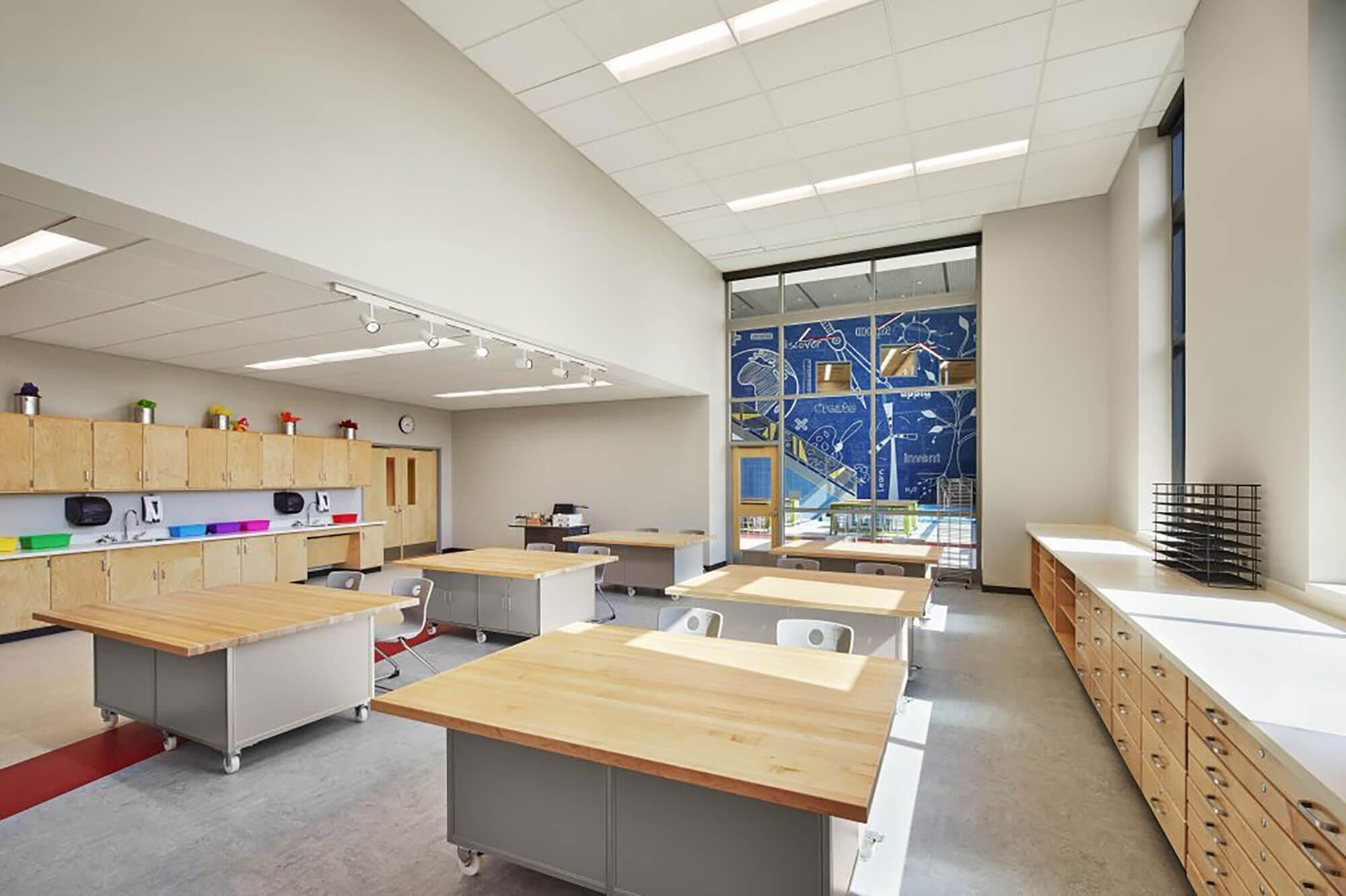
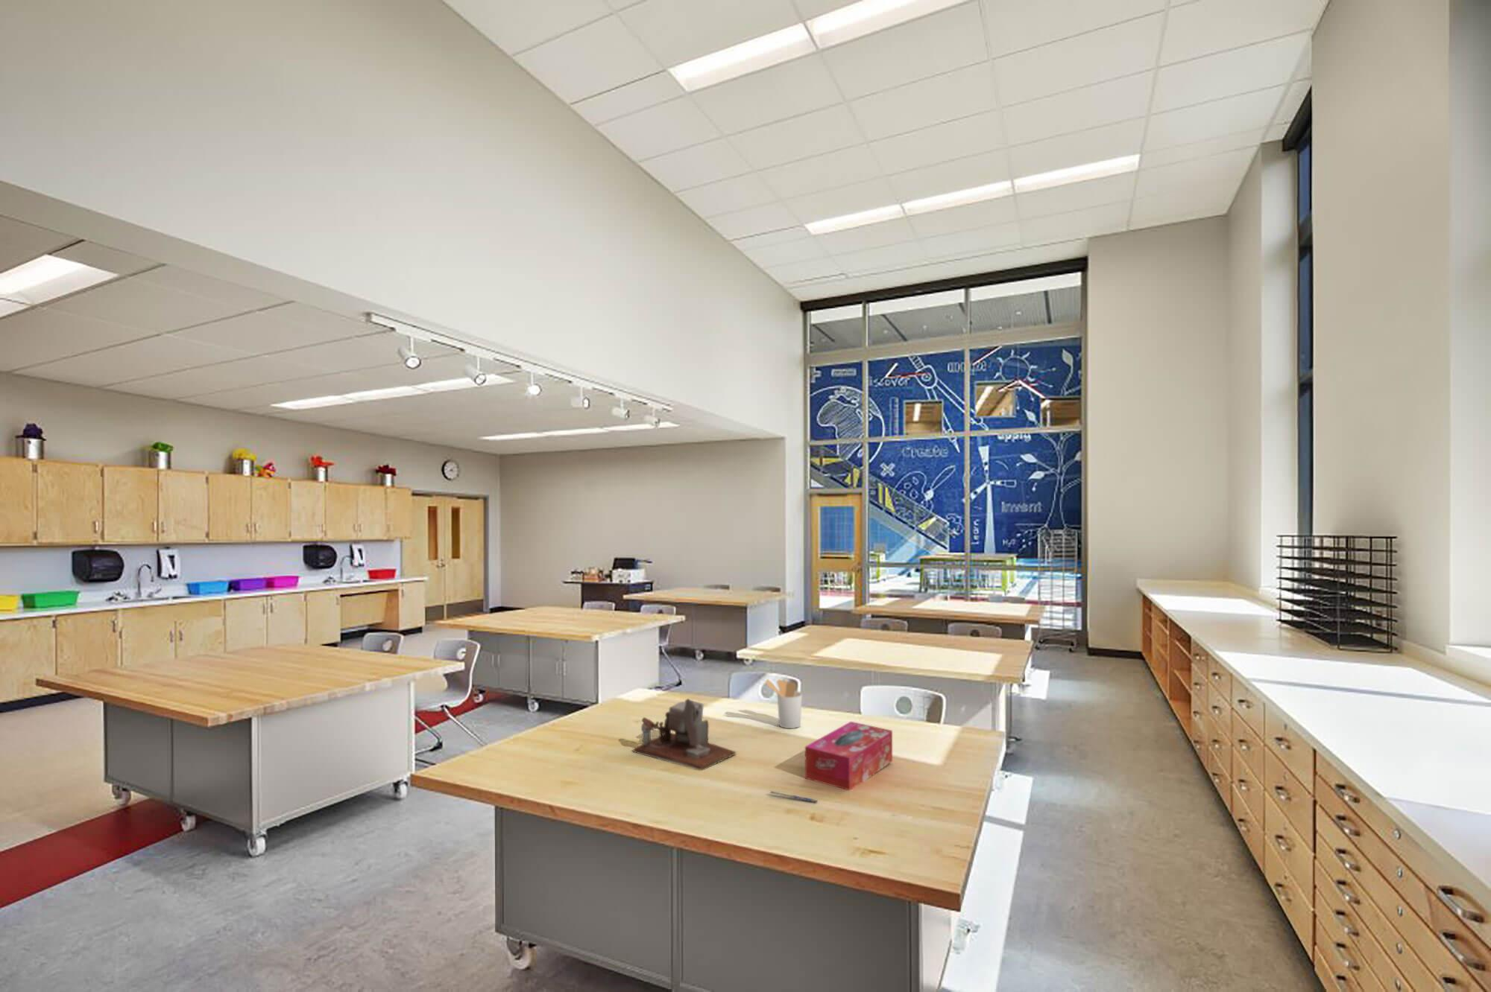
+ tissue box (850, 754)
+ utensil holder (783, 702)
+ desk organizer (683, 723)
+ pen (792, 796)
